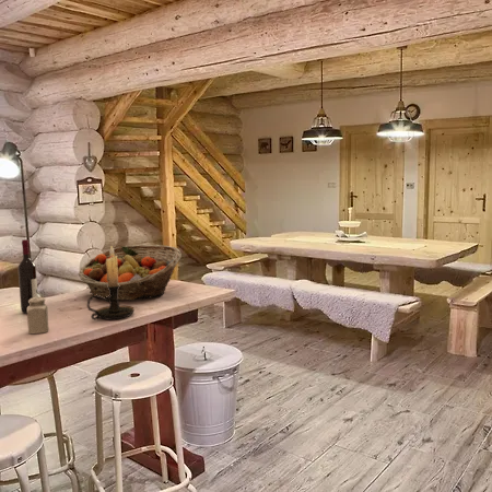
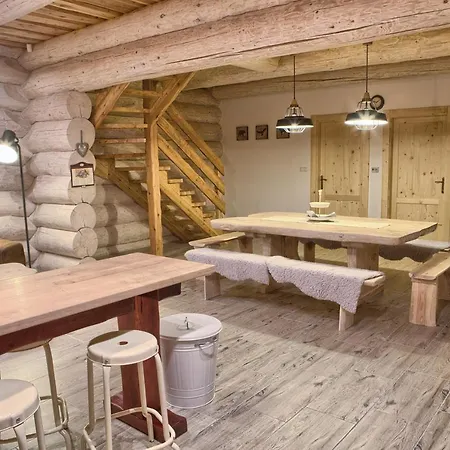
- salt shaker (37, 314)
- candle holder (108, 281)
- fruit basket (130, 271)
- wine bottle (27, 276)
